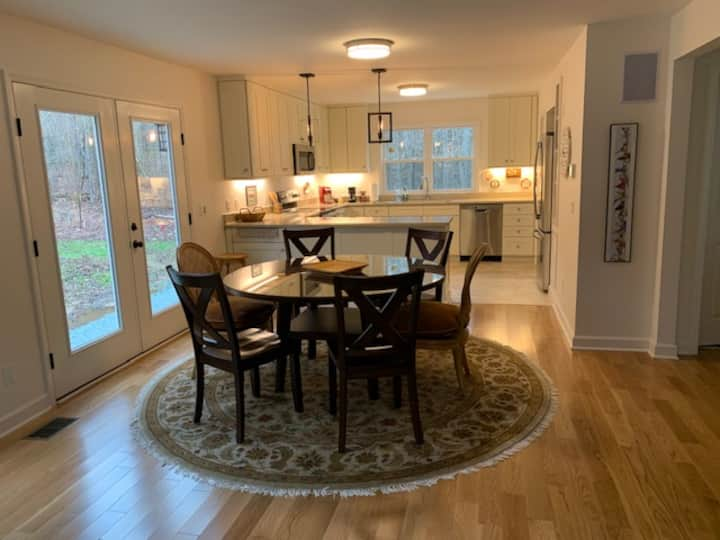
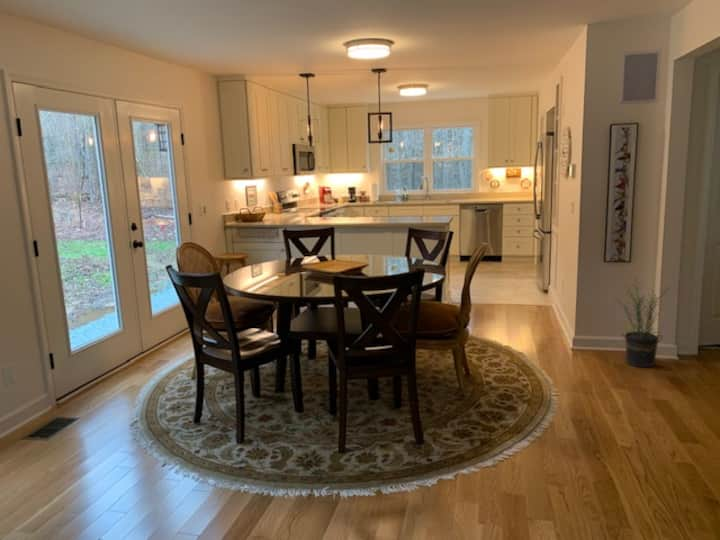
+ potted plant (640, 321)
